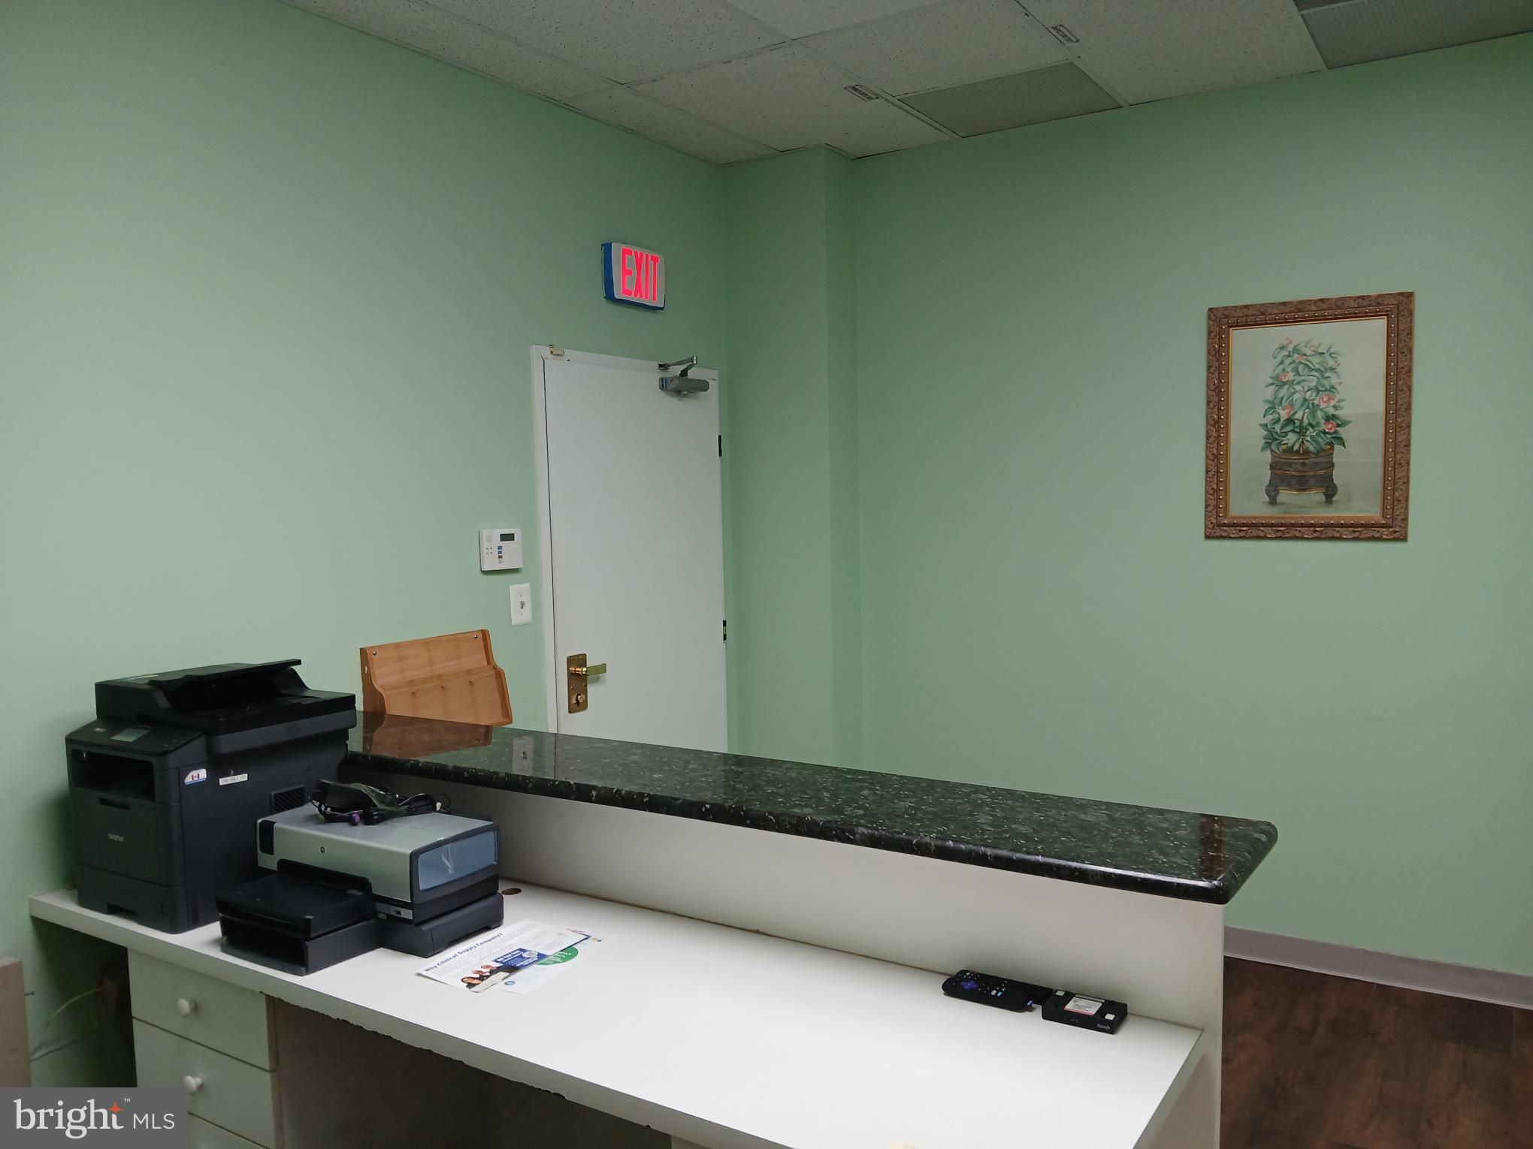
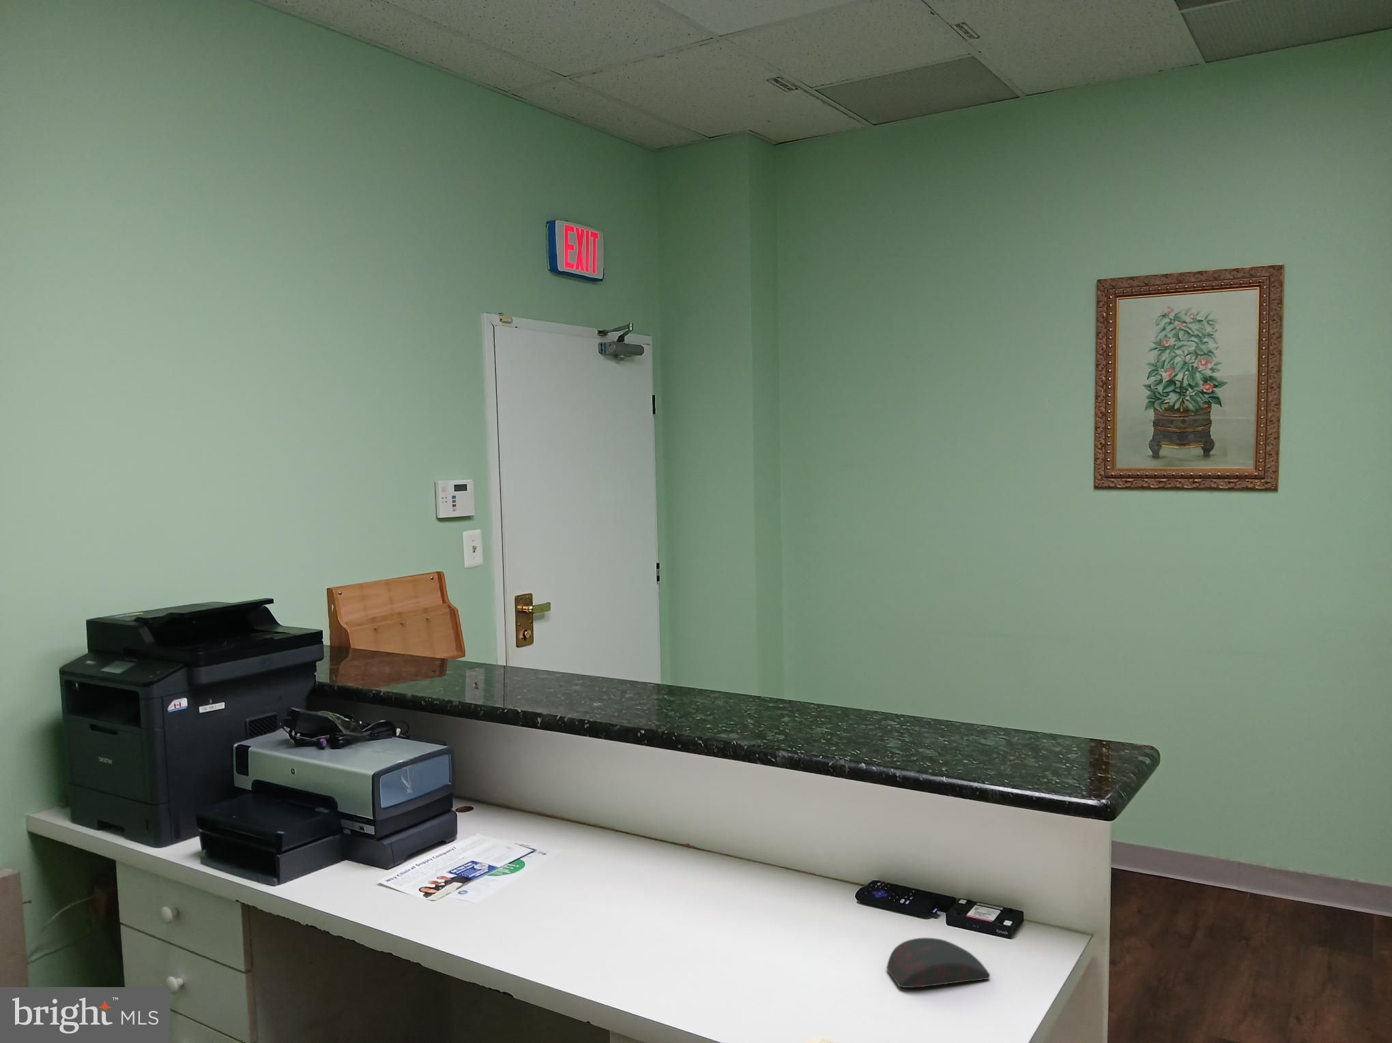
+ computer mouse (937, 960)
